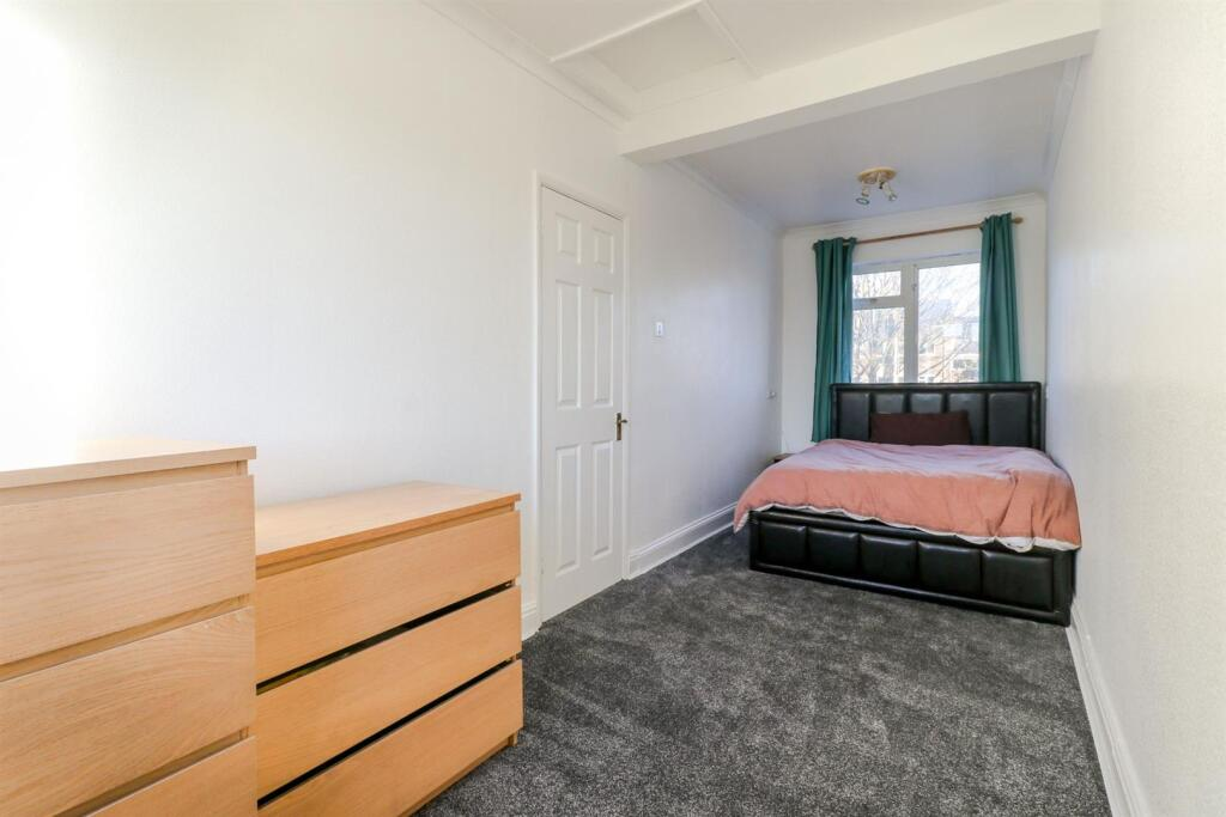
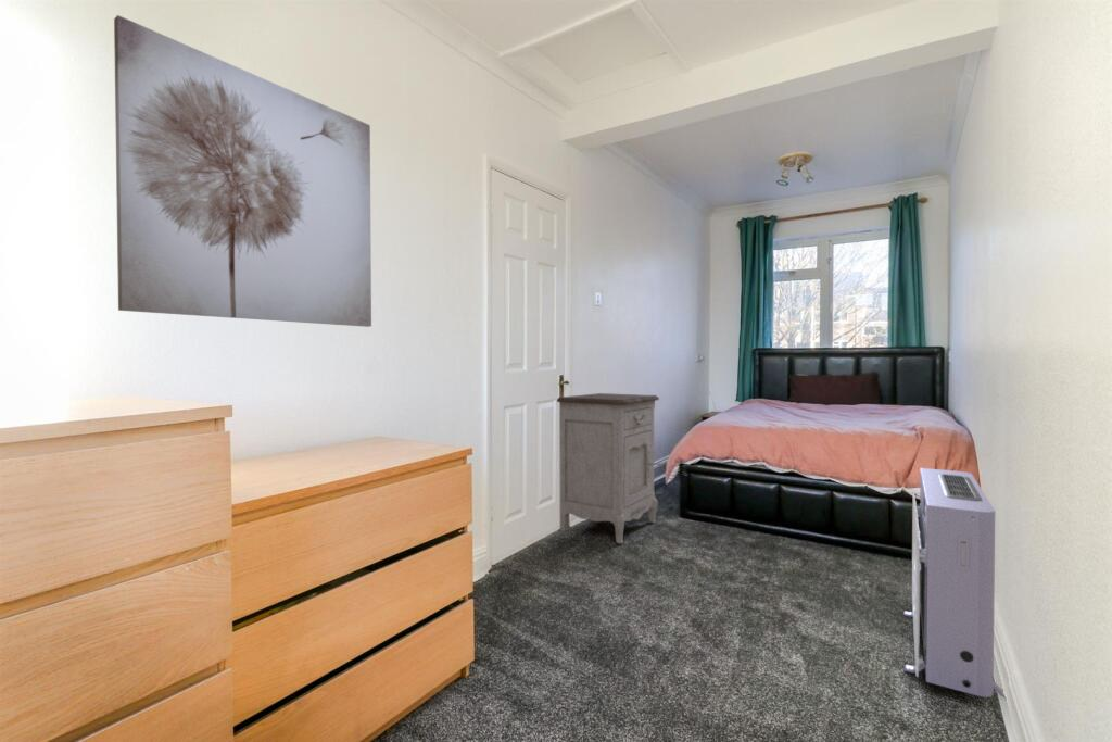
+ air purifier (951, 567)
+ nightstand (615, 462)
+ wall art (266, 201)
